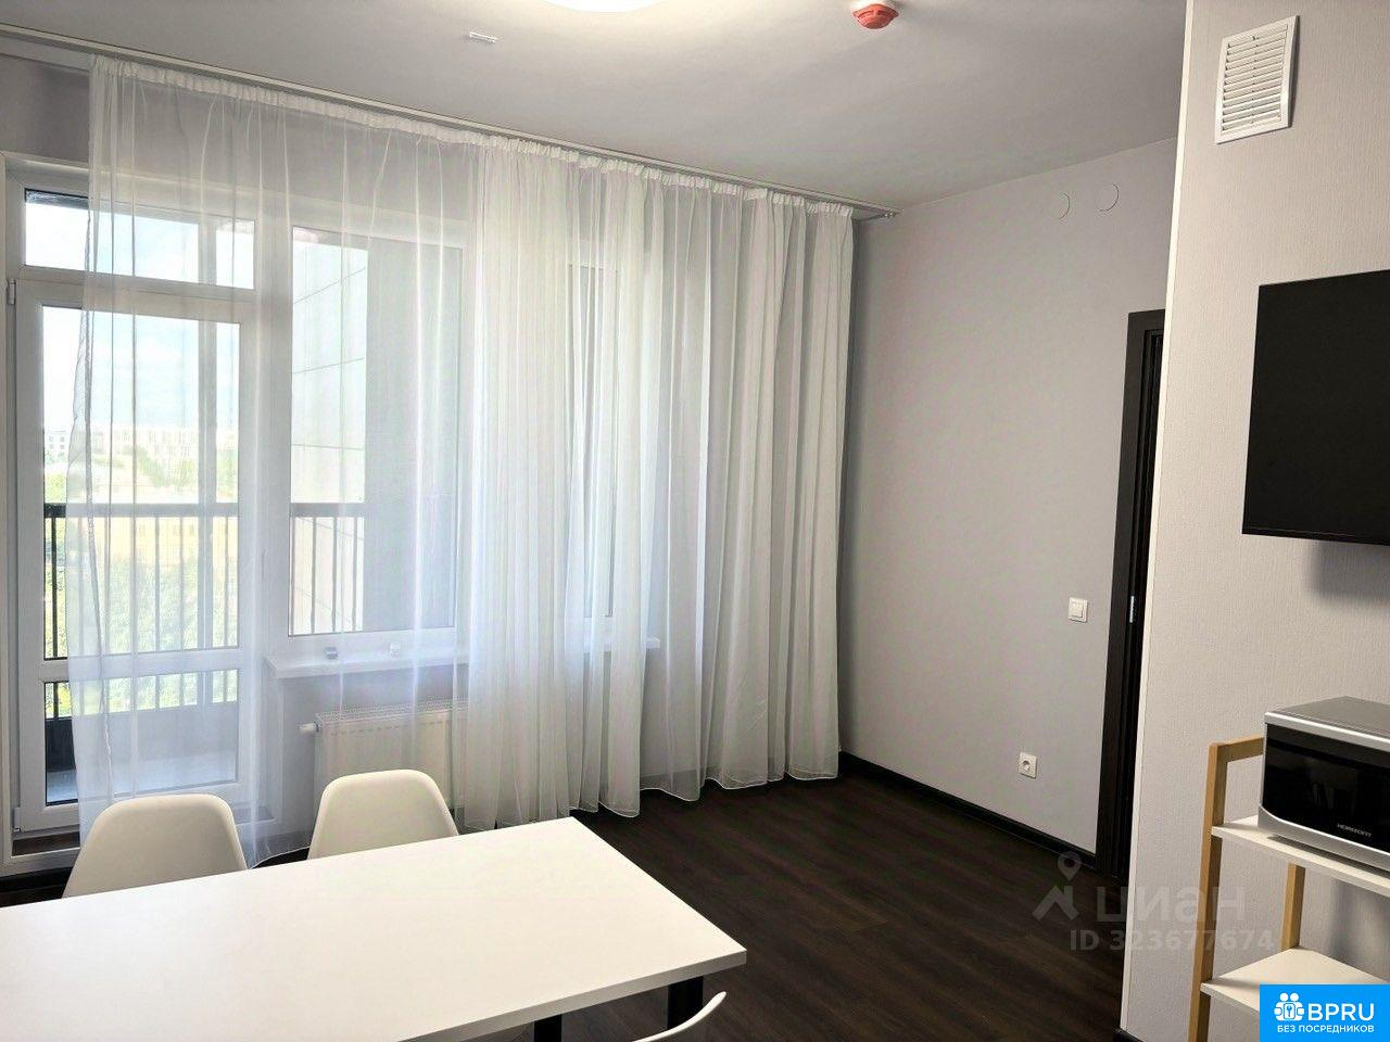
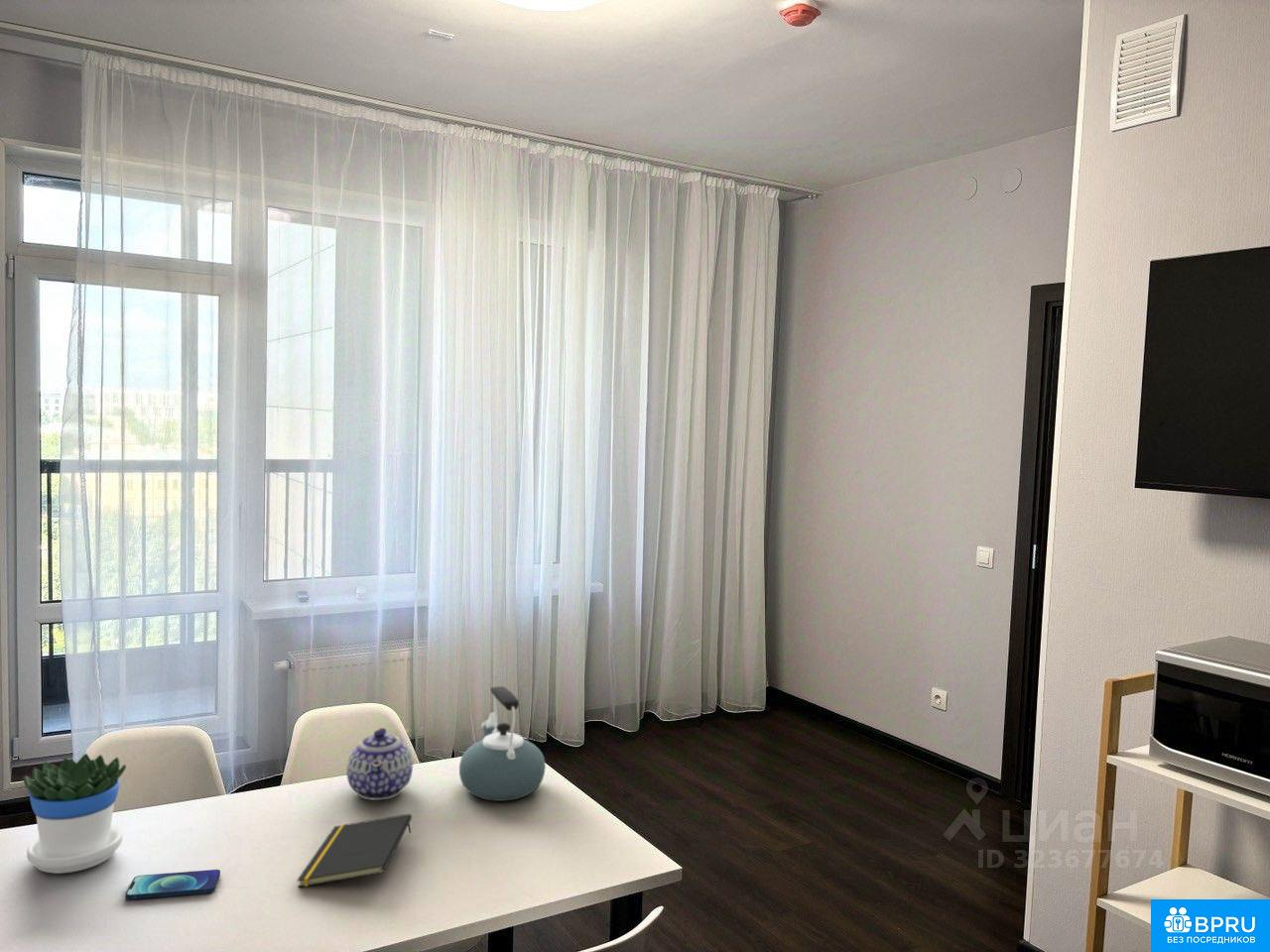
+ smartphone (174, 884)
+ teapot (380, 761)
+ flowerpot (75, 814)
+ notepad (357, 848)
+ kettle (500, 737)
